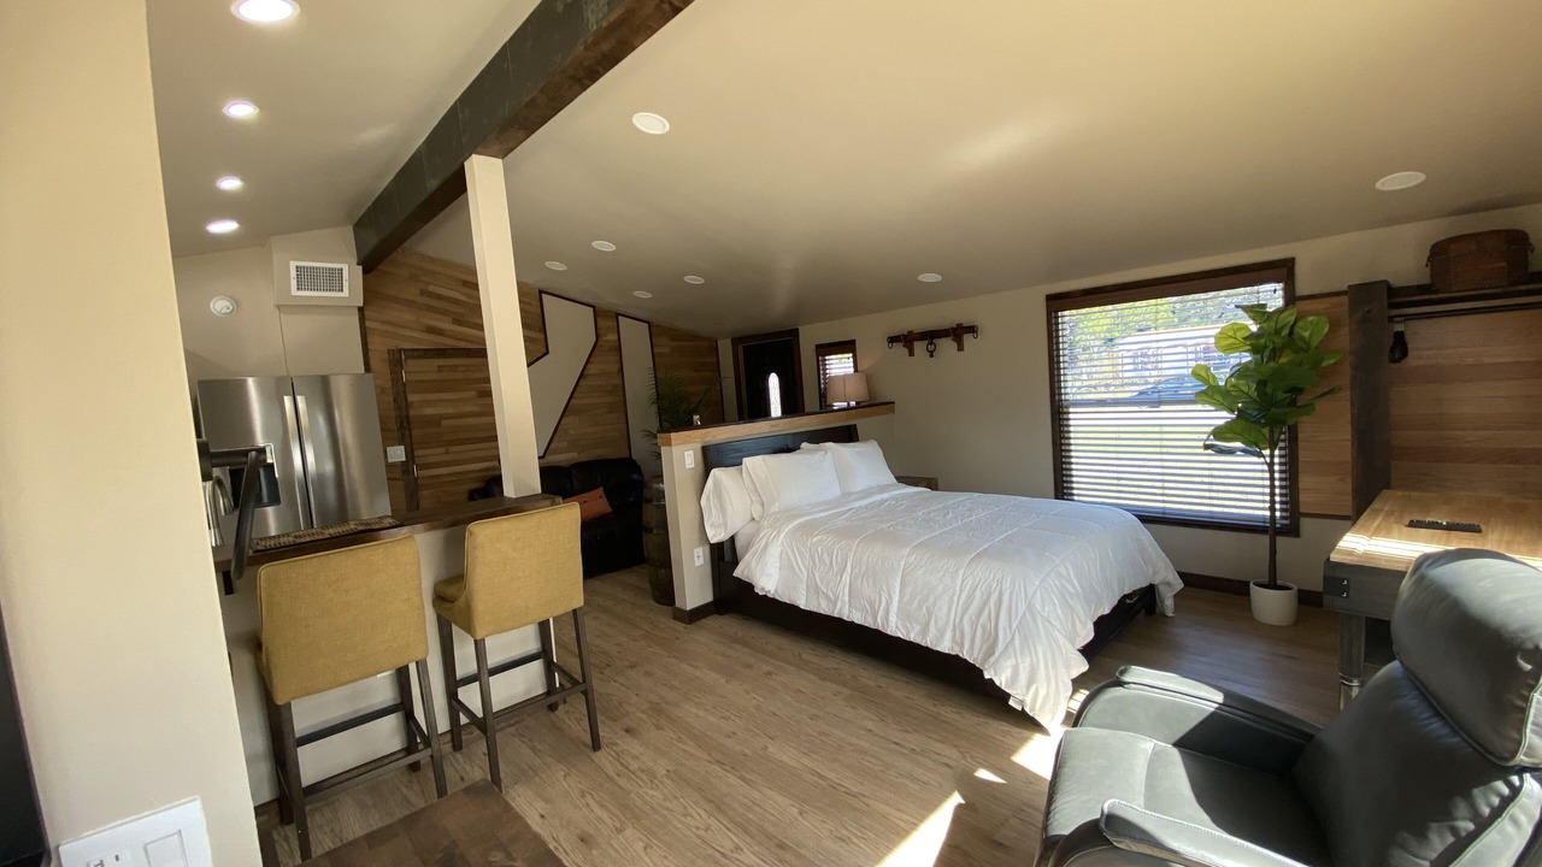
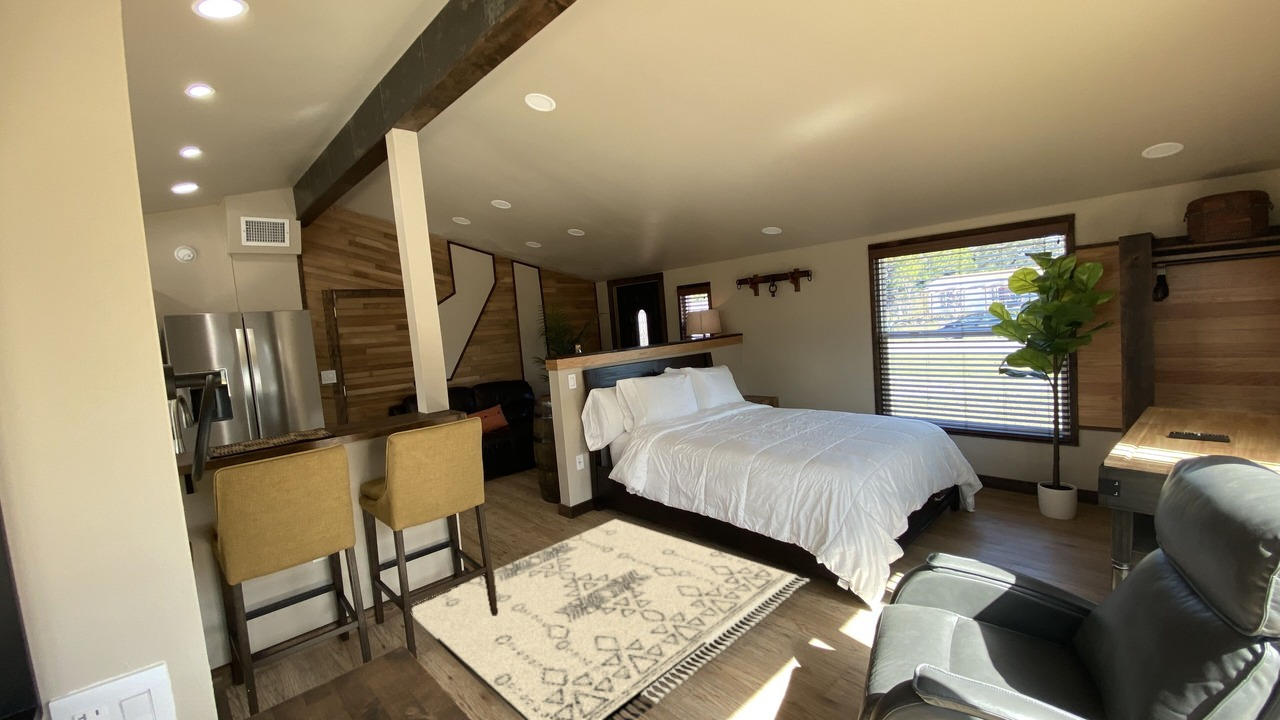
+ rug (567, 576)
